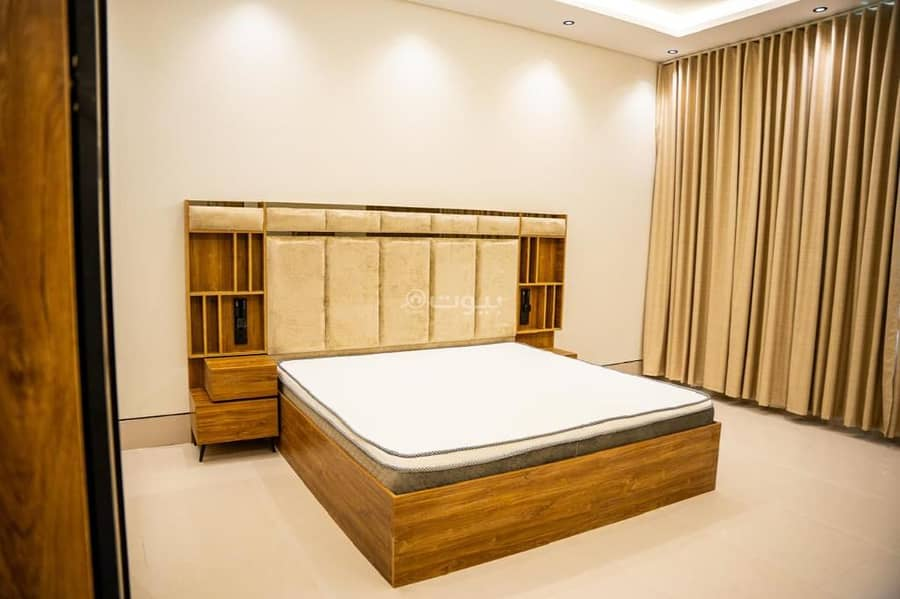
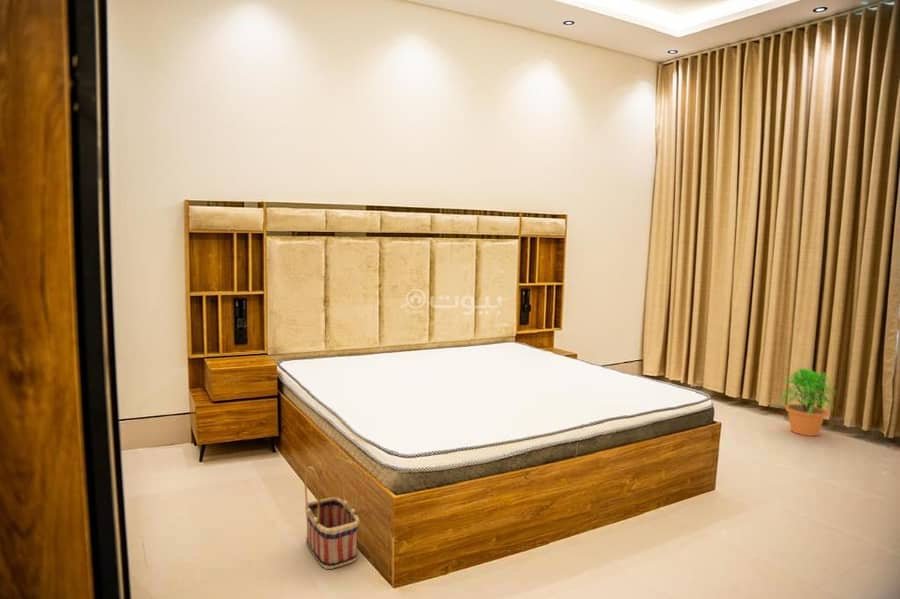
+ basket (331, 508)
+ potted plant (806, 399)
